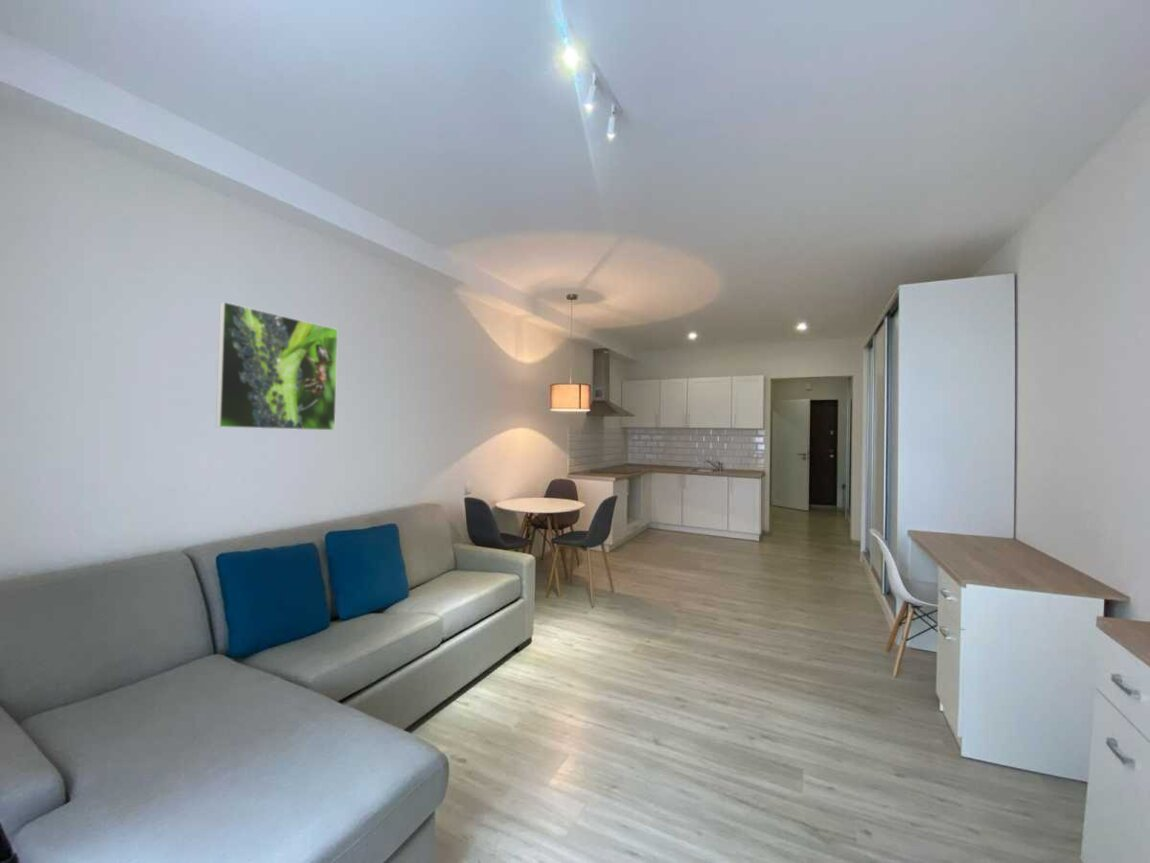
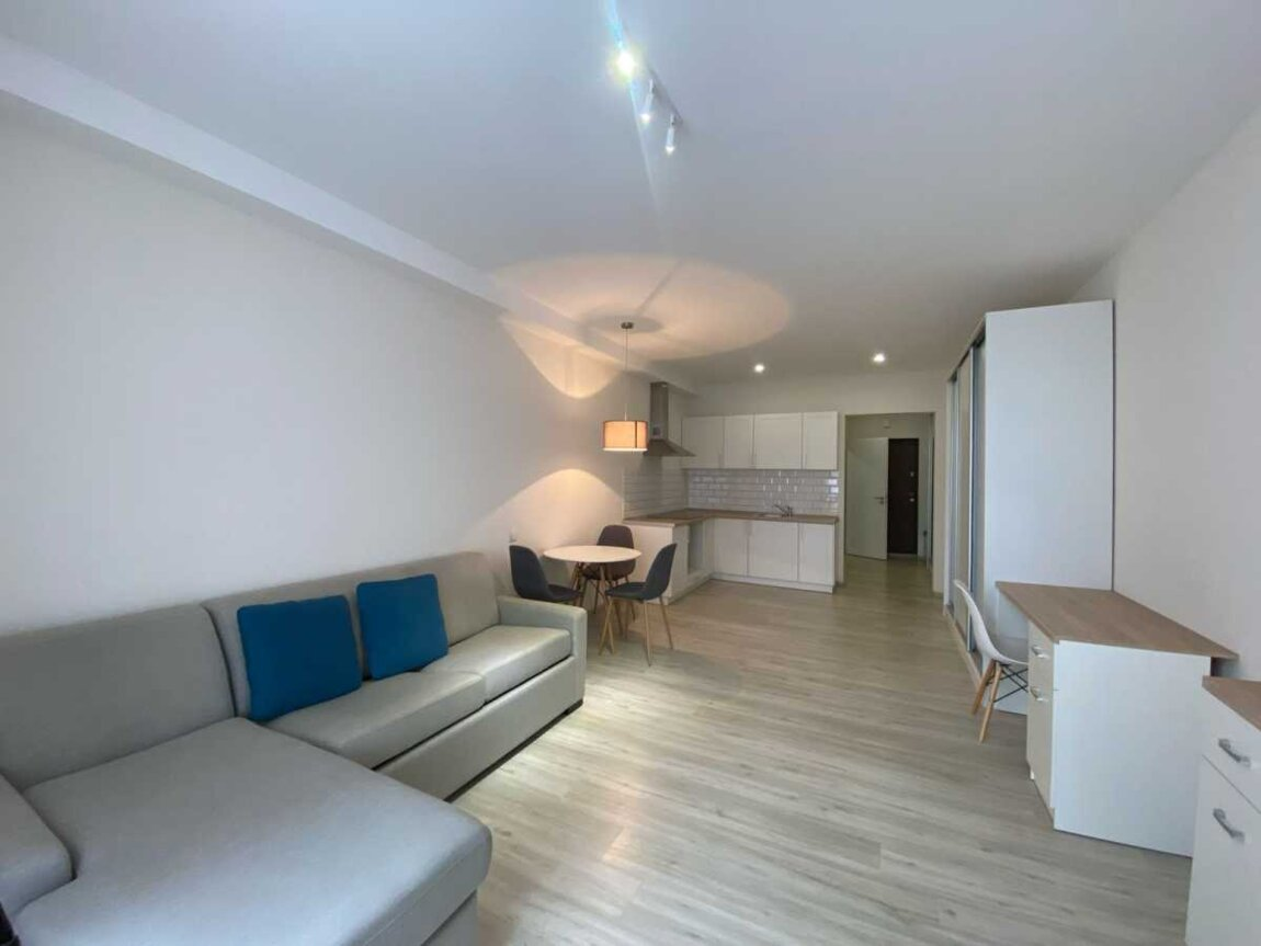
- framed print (283, 372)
